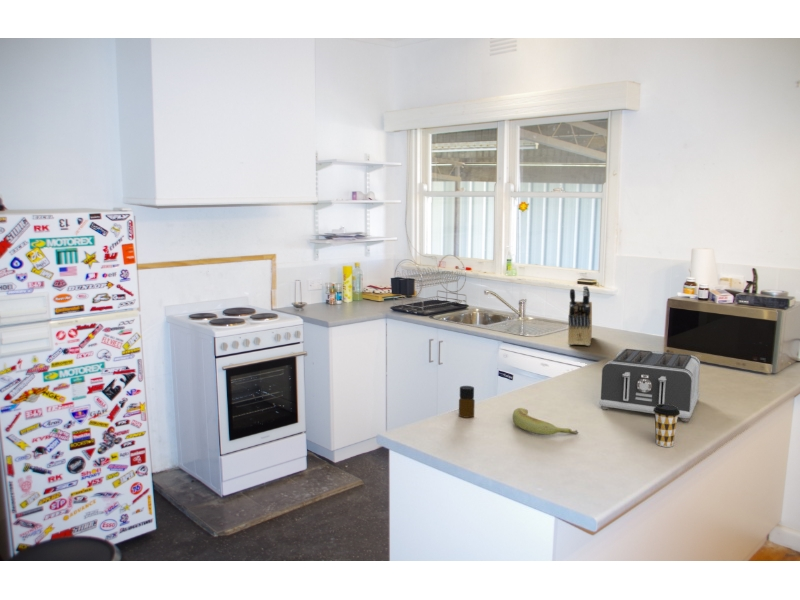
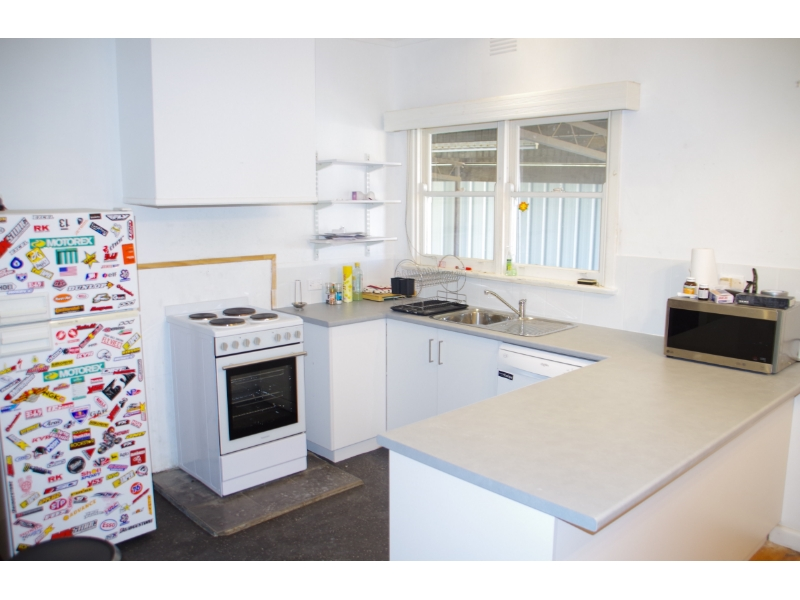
- bottle (466, 401)
- banana (543, 421)
- toaster (650, 381)
- knife block (580, 313)
- coffee cup (665, 425)
